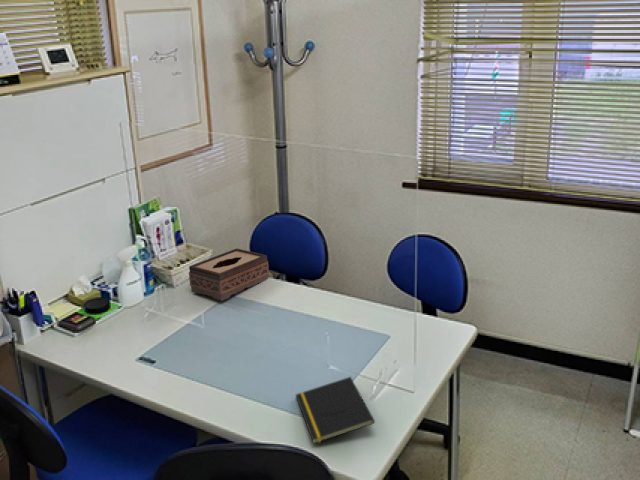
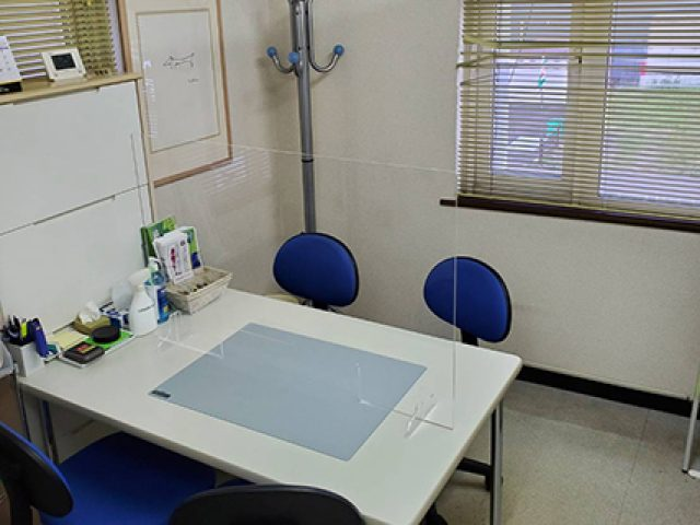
- notepad (333, 408)
- tissue box (229, 273)
